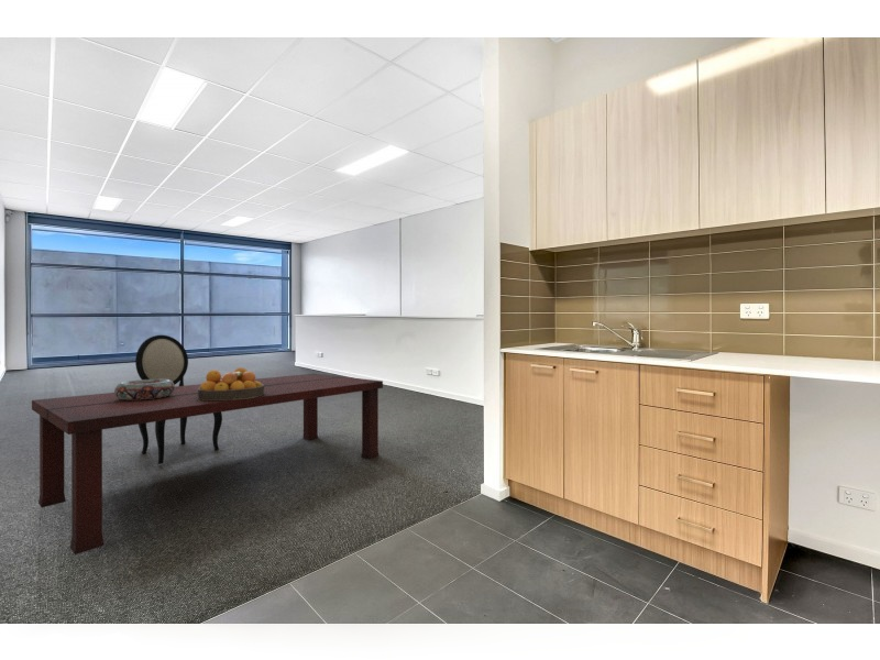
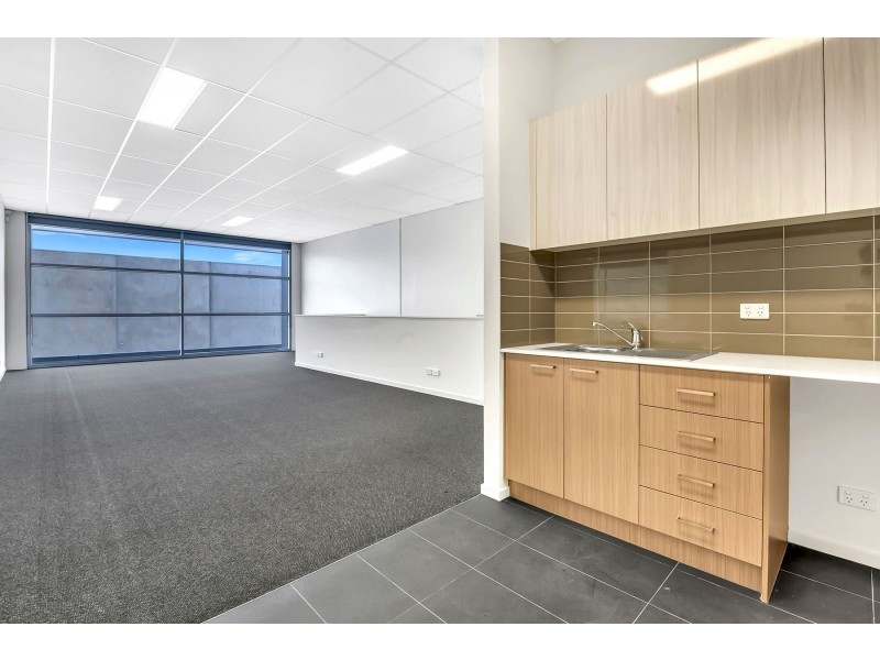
- fruit bowl (231, 382)
- decorative bowl (145, 388)
- dining chair (174, 384)
- dining table (228, 410)
